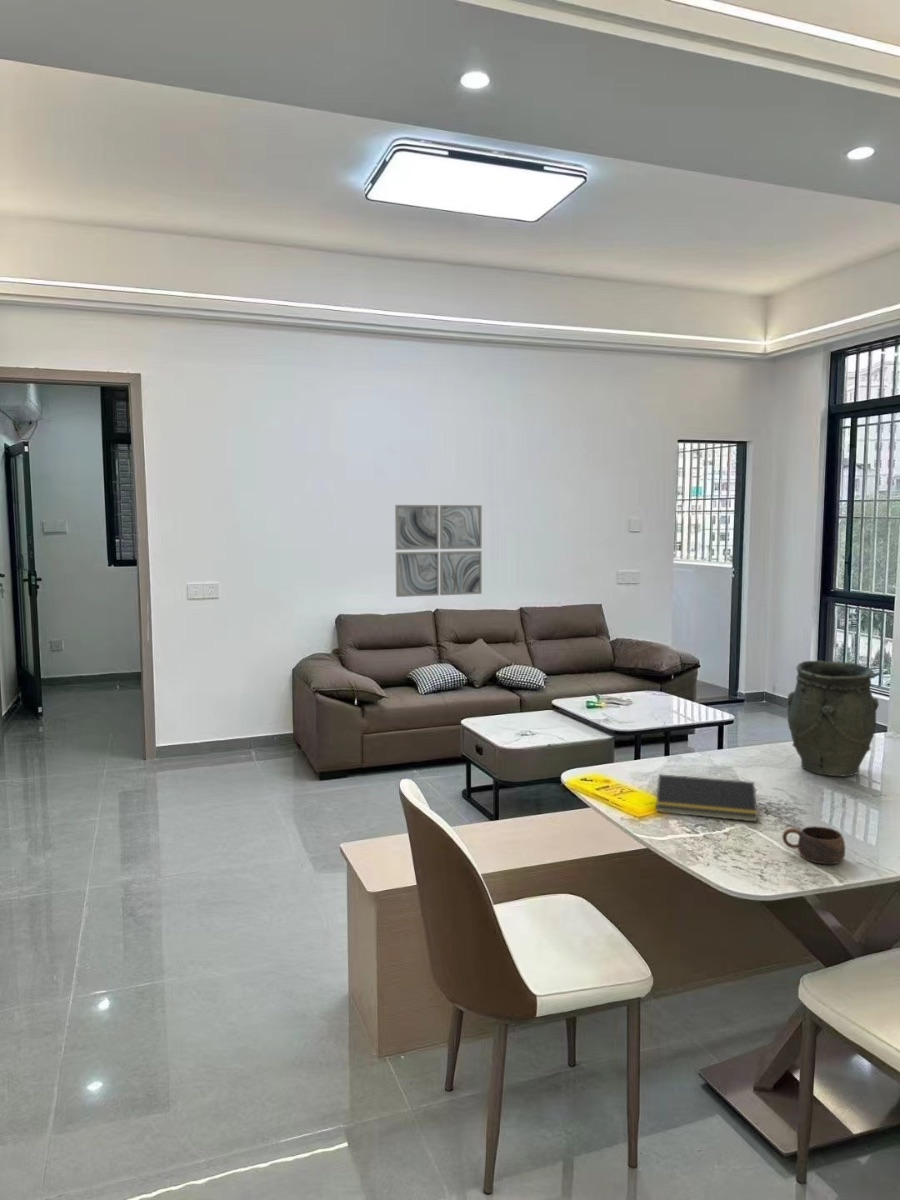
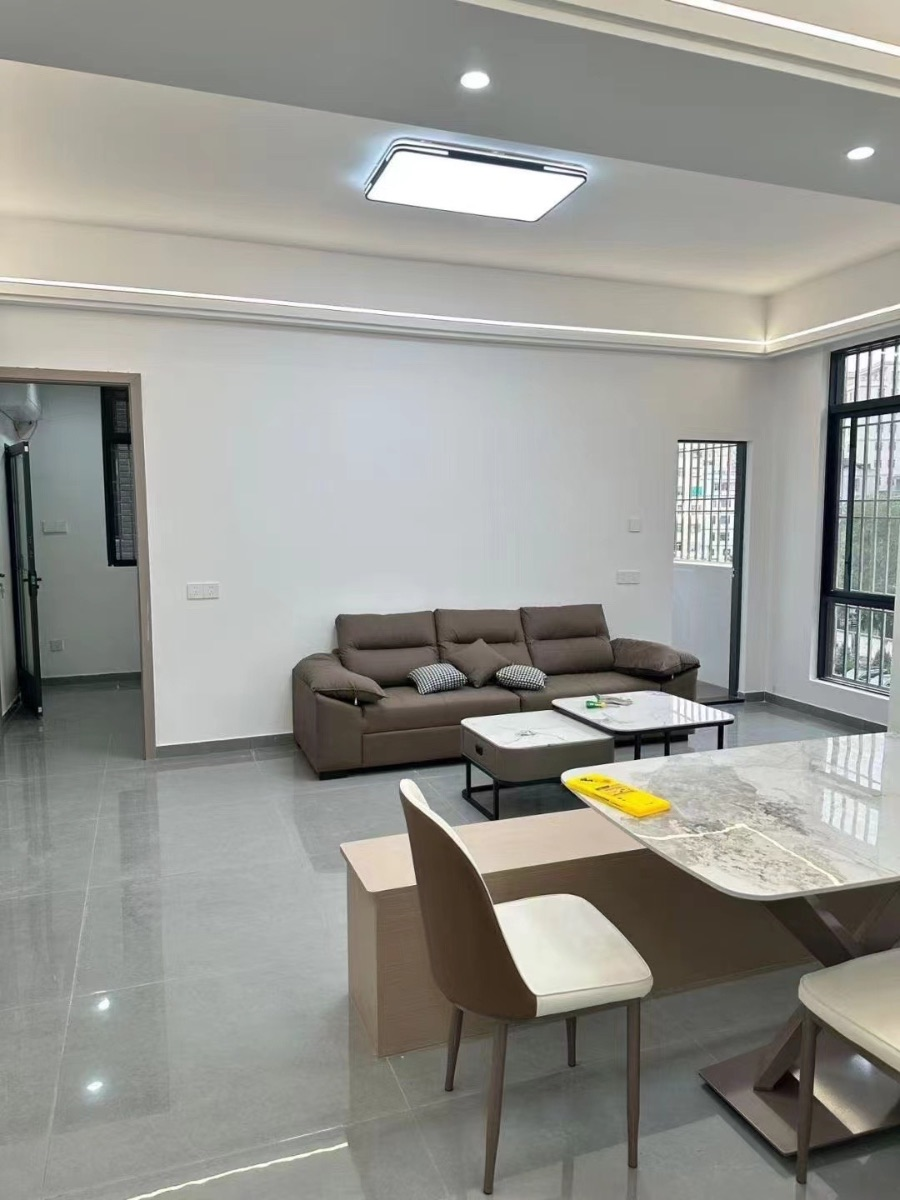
- cup (814, 842)
- wall art (438, 548)
- vase (831, 717)
- notepad (705, 796)
